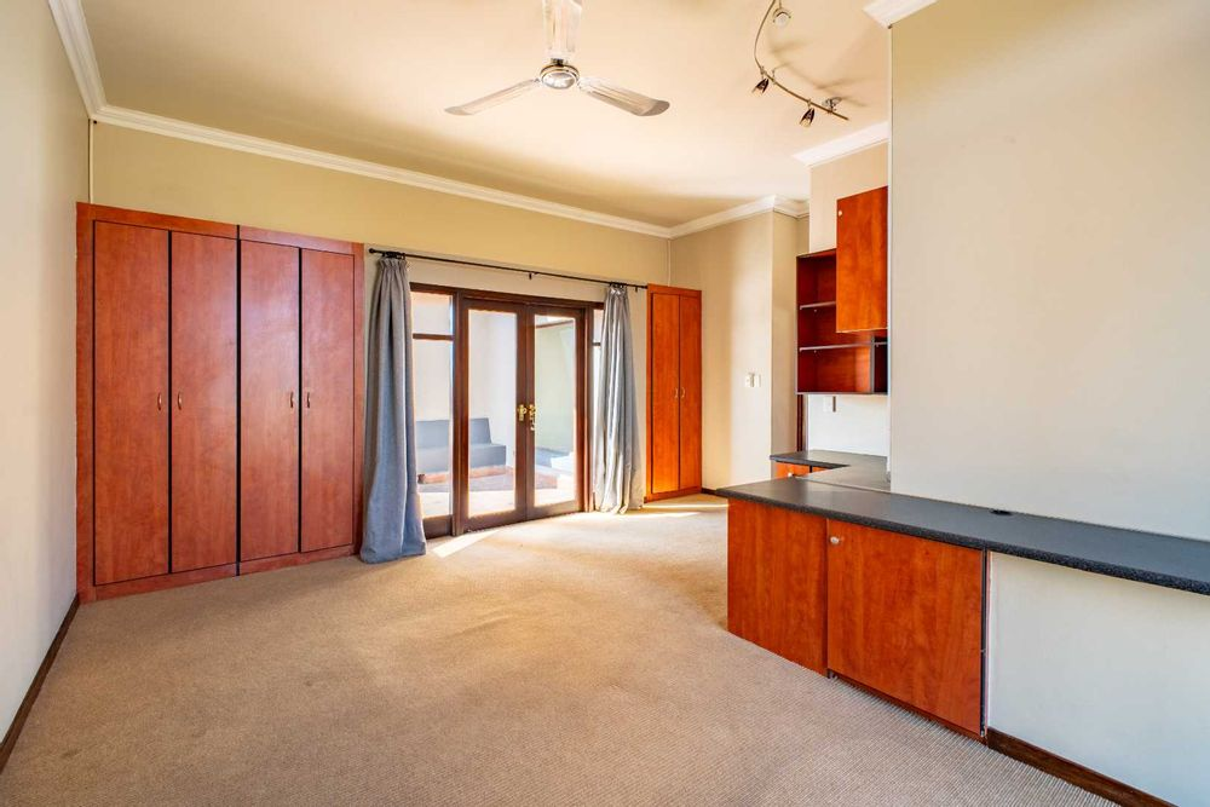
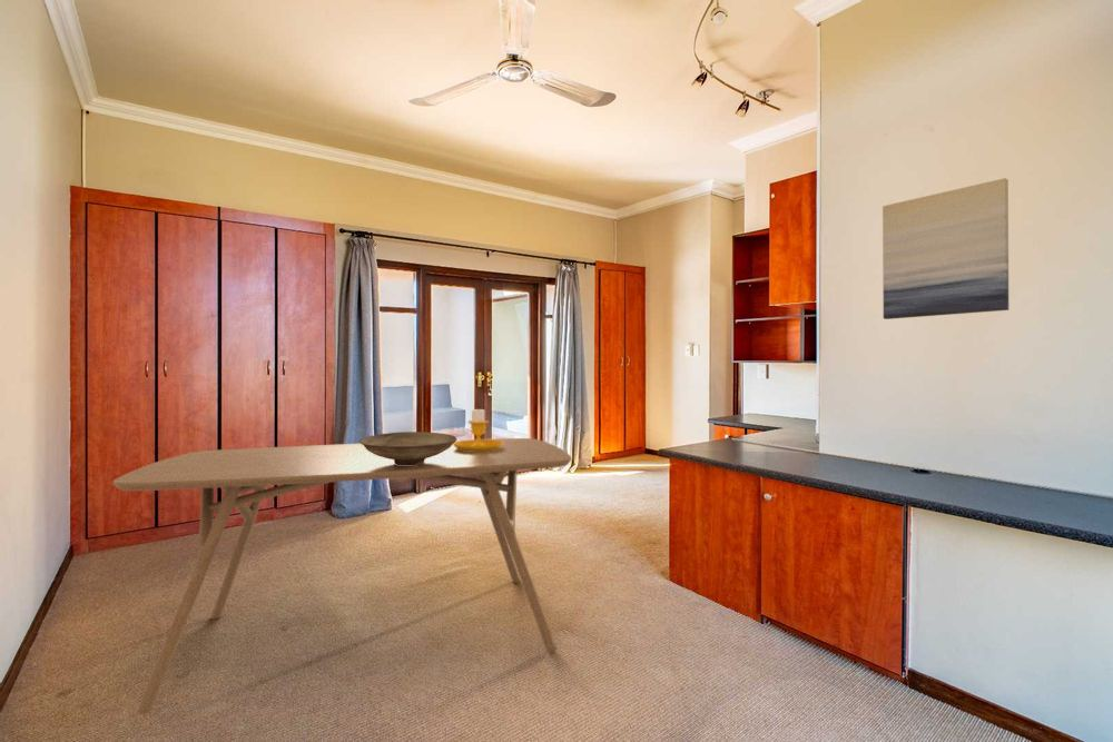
+ candlestick (477, 426)
+ decorative bowl (408, 449)
+ dining table (365, 479)
+ wall art (940, 254)
